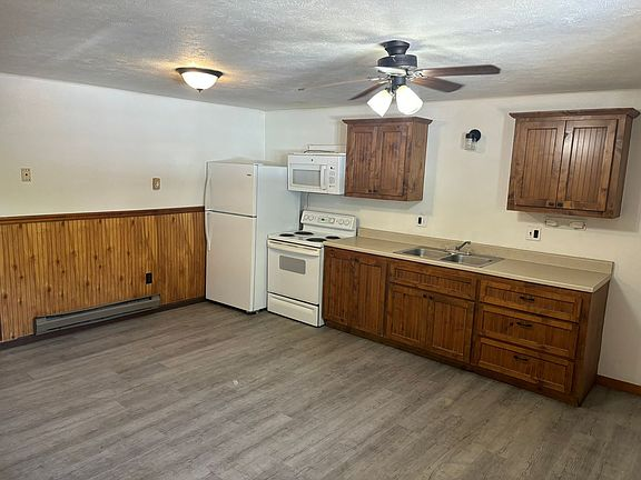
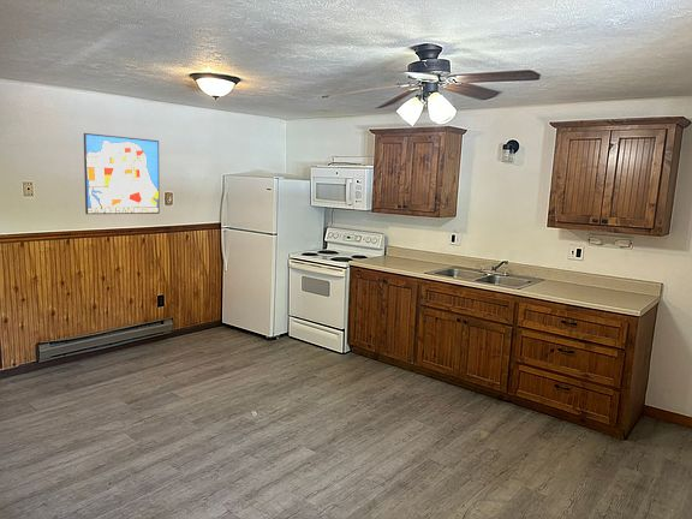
+ wall art (124, 175)
